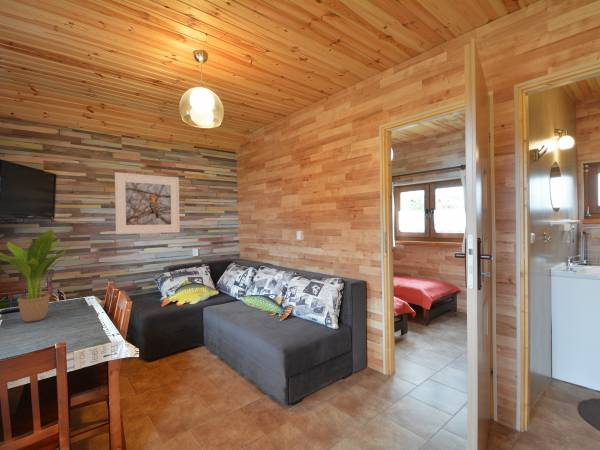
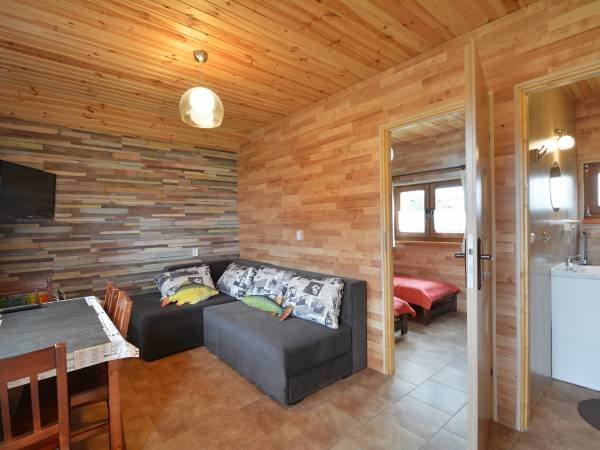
- potted plant (43, 273)
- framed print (149, 204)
